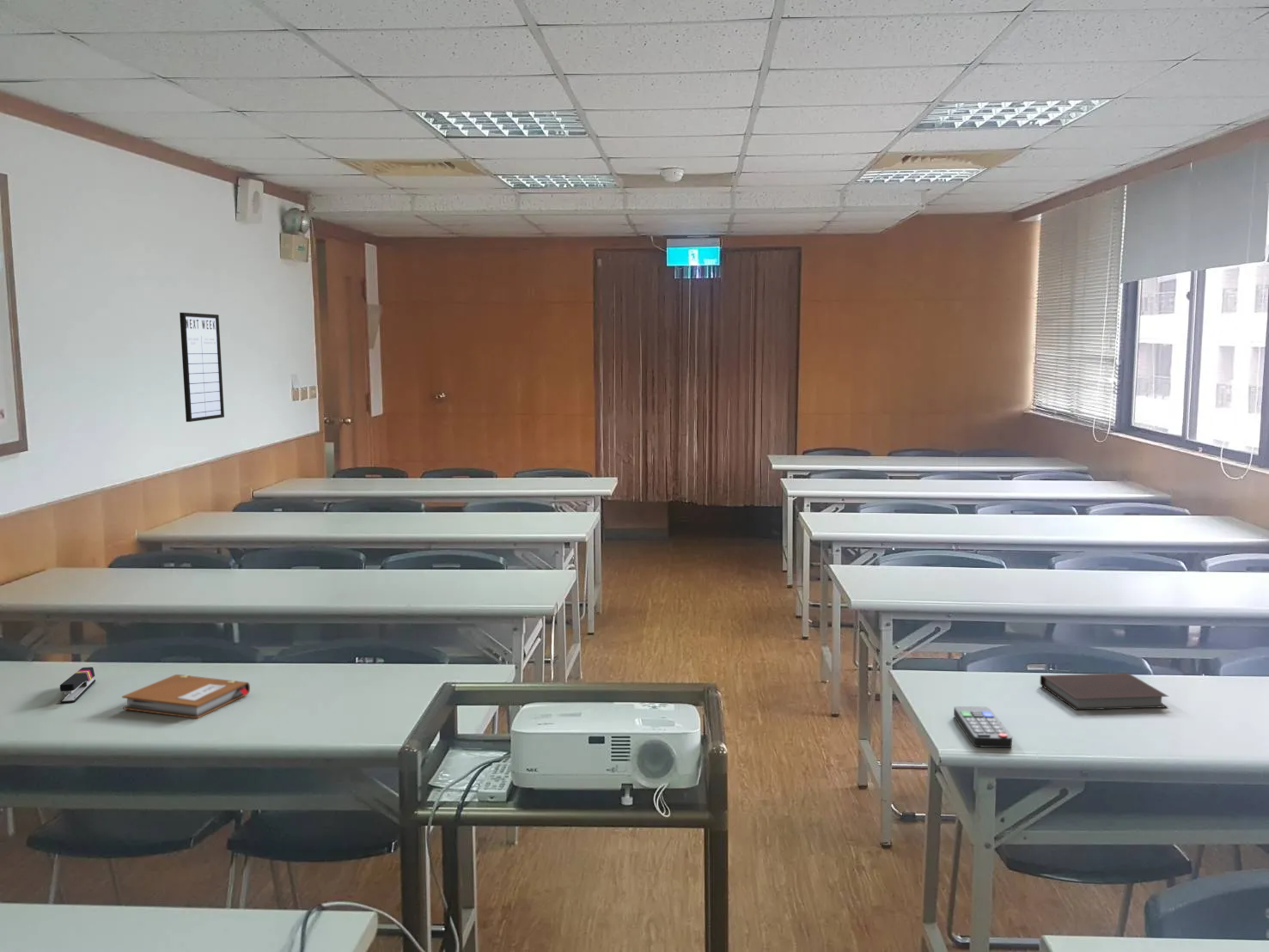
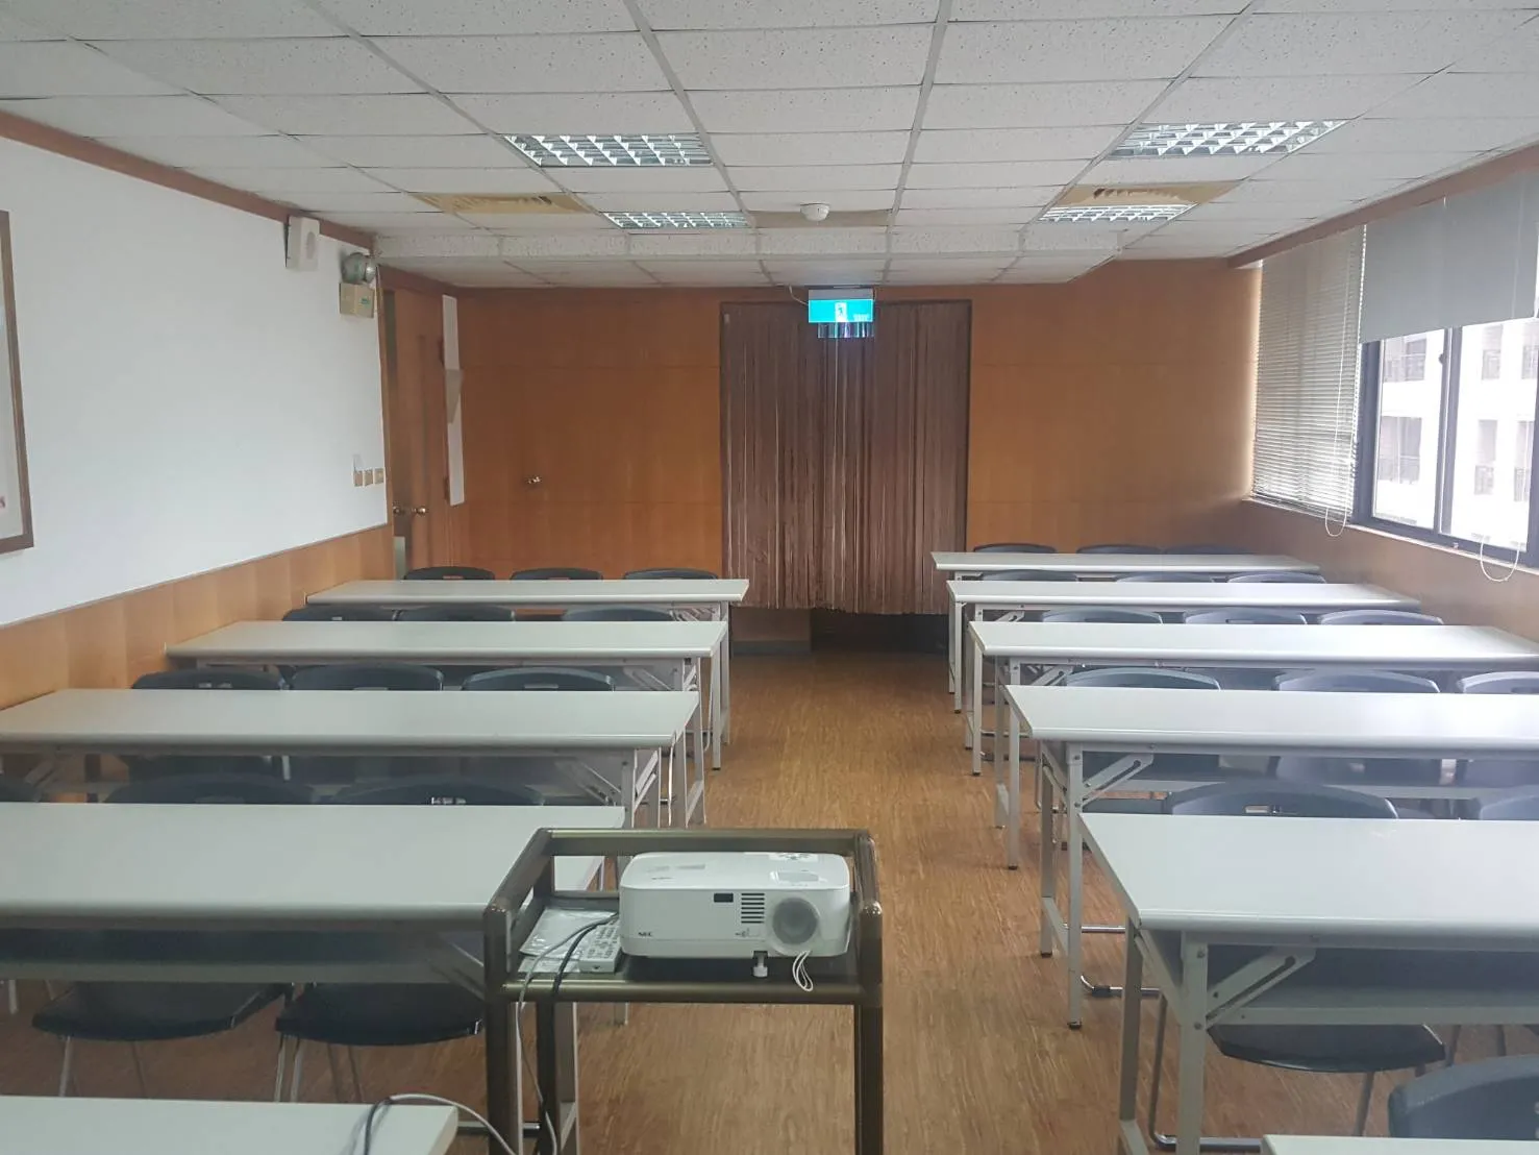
- remote control (981, 725)
- stapler (77, 683)
- notebook (189, 694)
- writing board (203, 367)
- notebook (1101, 690)
